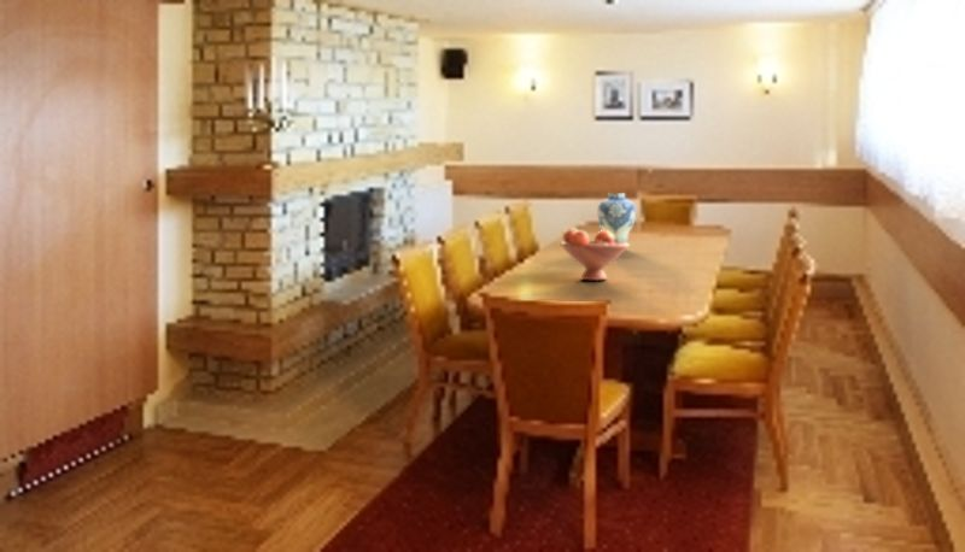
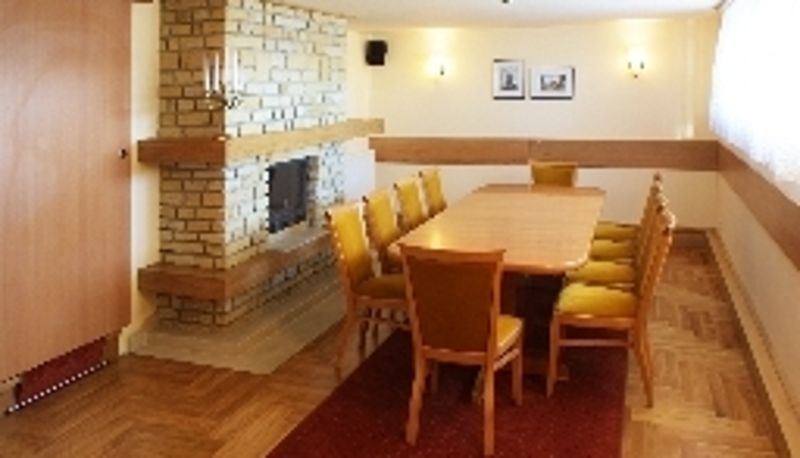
- fruit bowl (593, 253)
- vase (615, 221)
